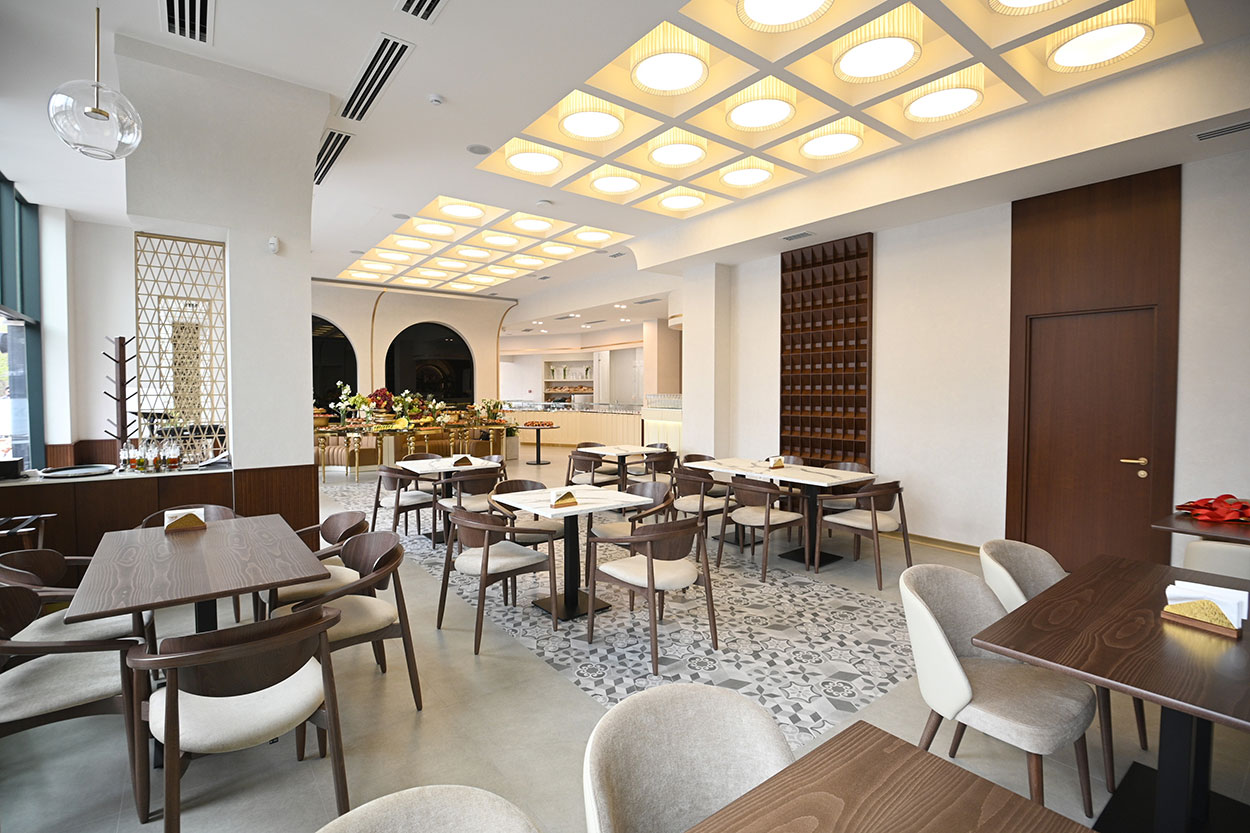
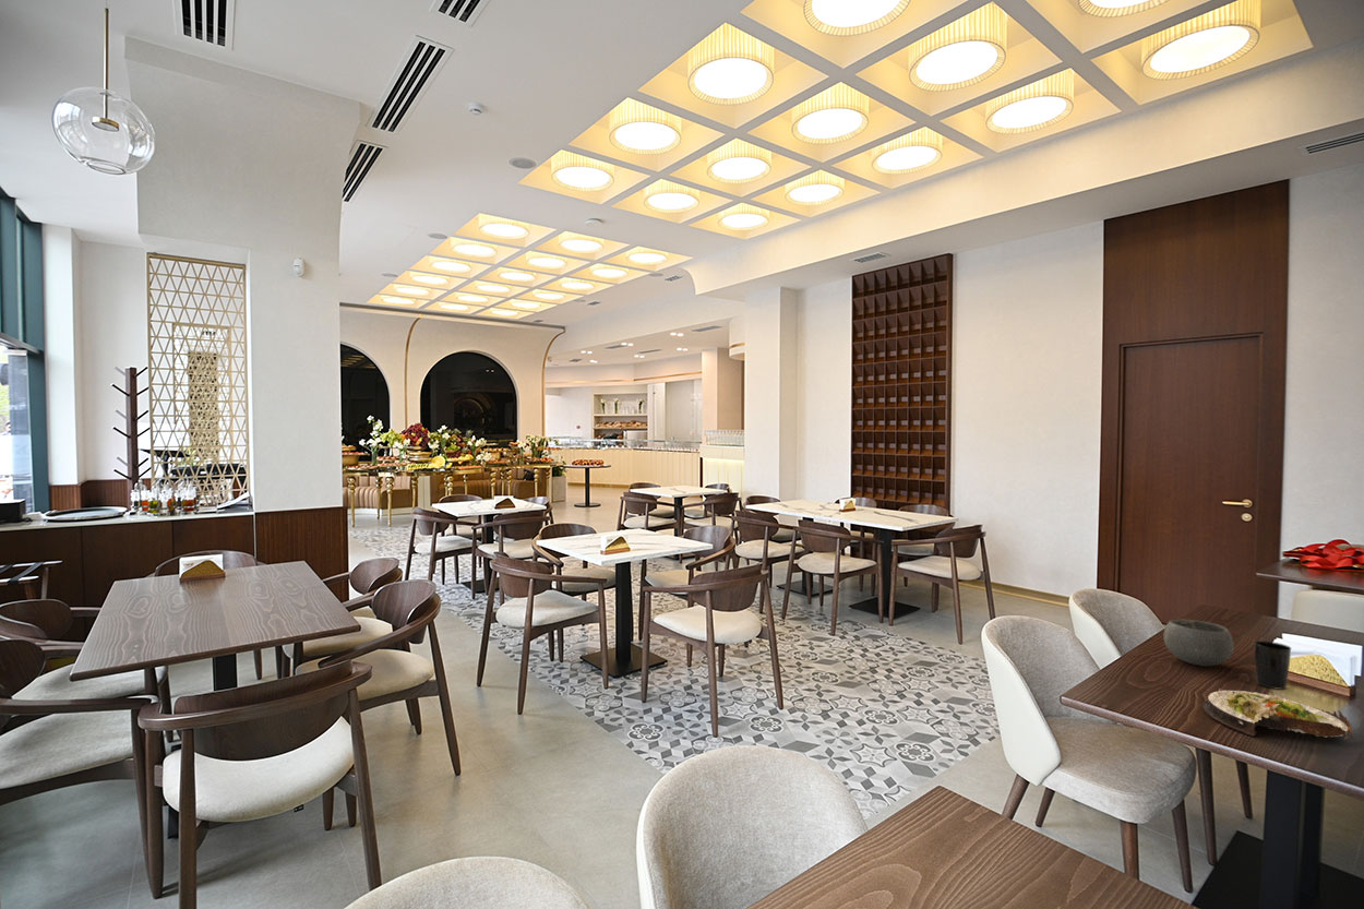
+ salad plate (1270, 708)
+ bowl (1197, 644)
+ cup (1271, 665)
